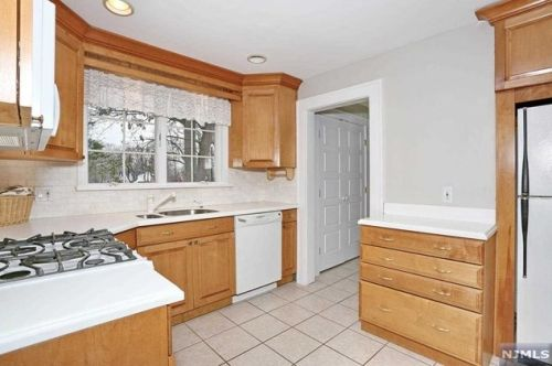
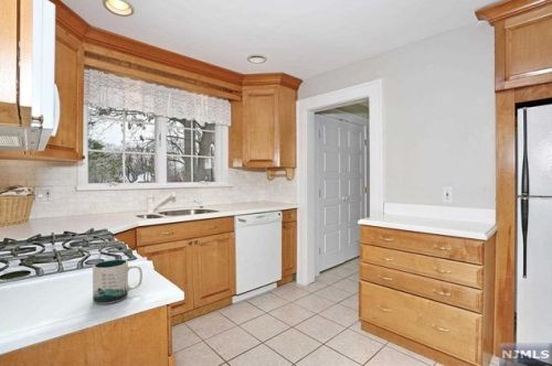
+ mug (118, 279)
